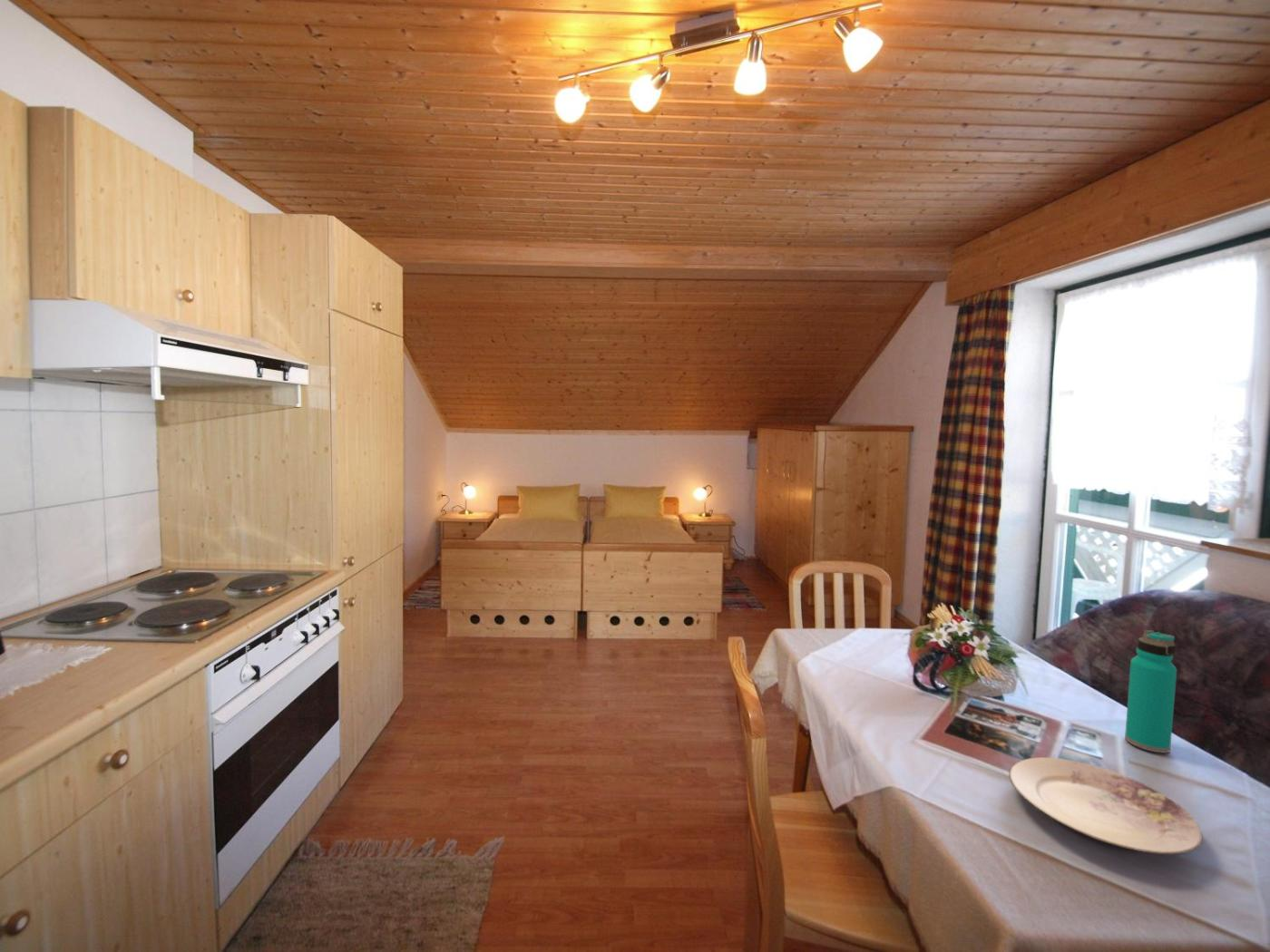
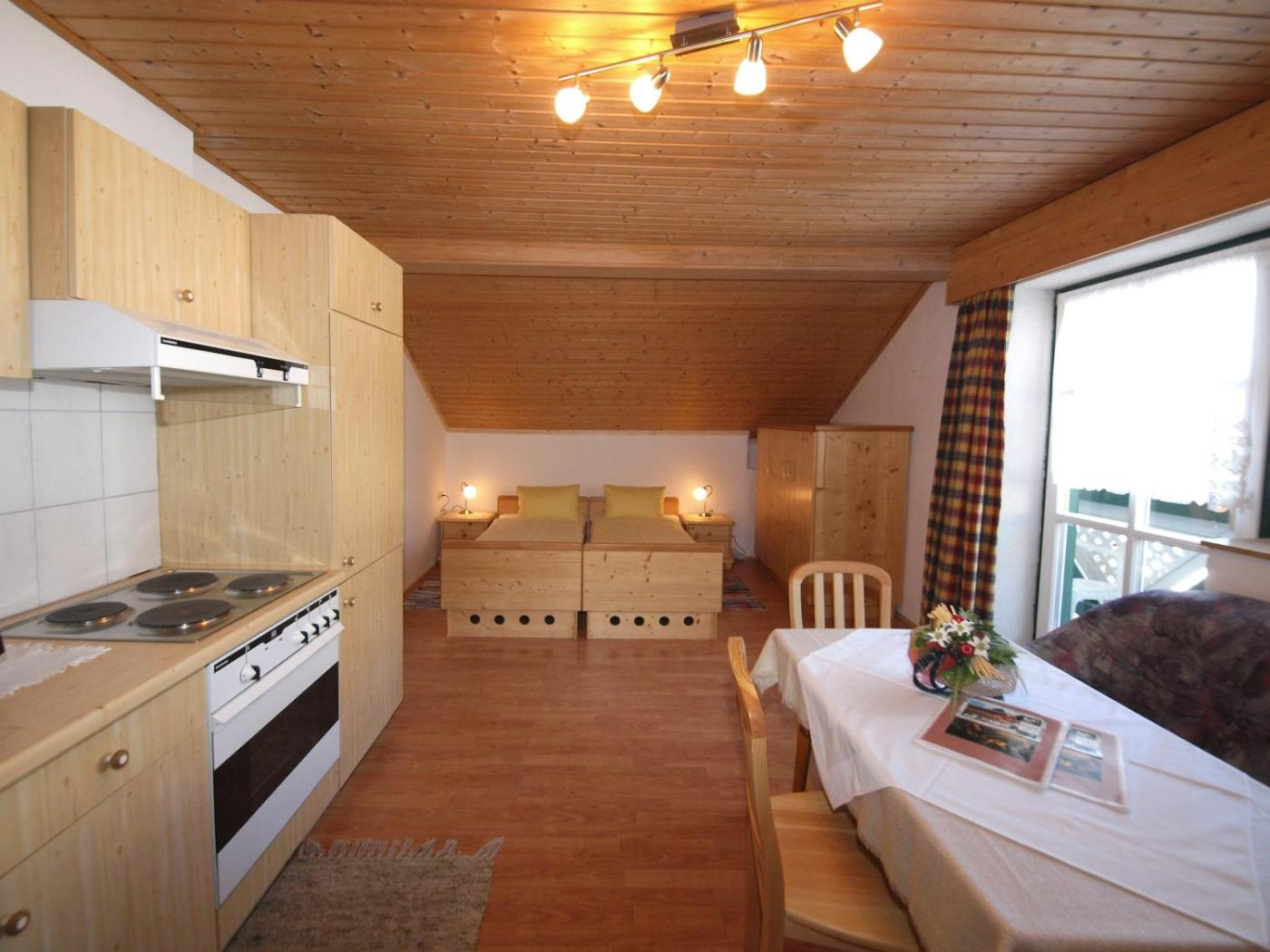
- plate (1097, 806)
- water bottle (1151, 688)
